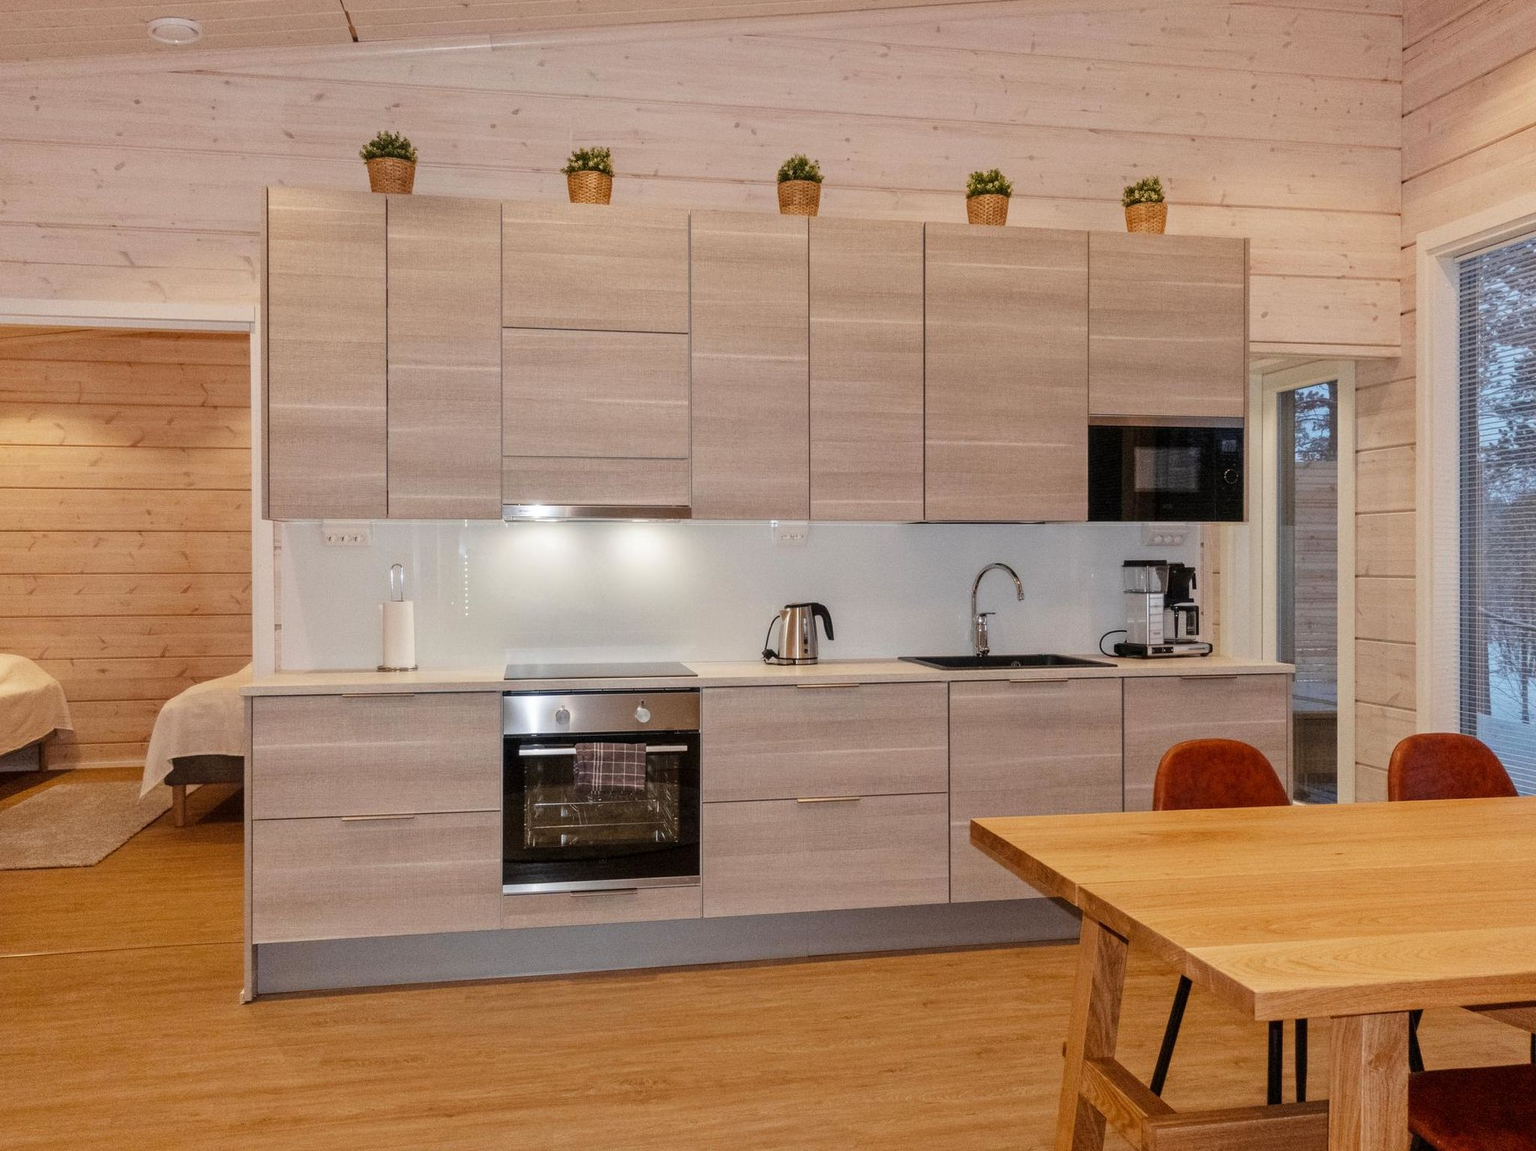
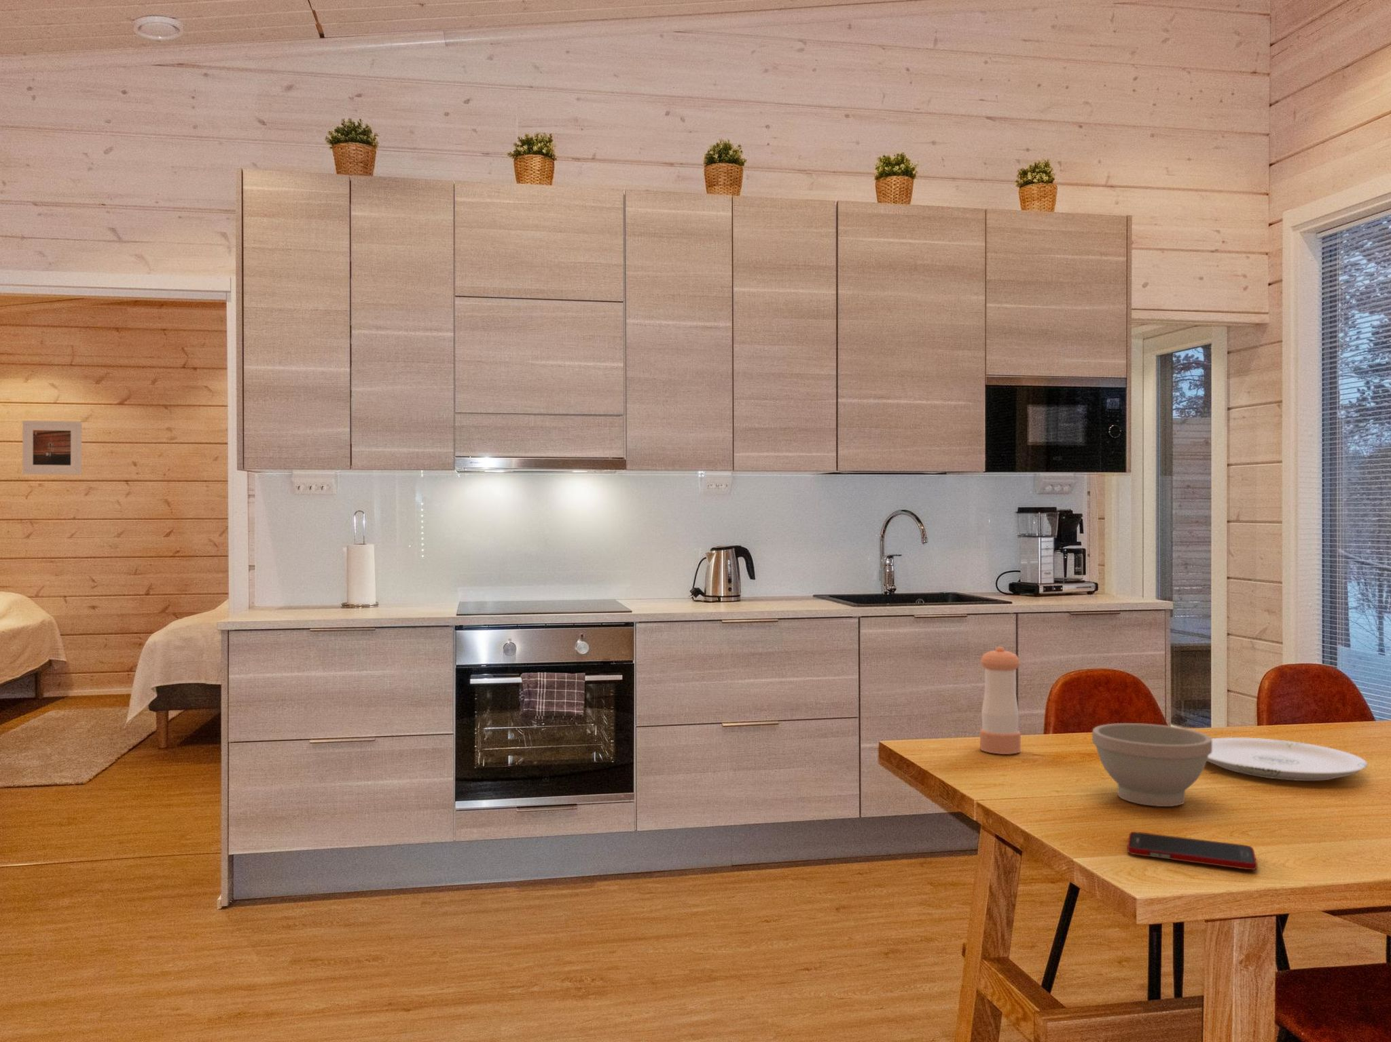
+ pepper shaker (1000, 698)
+ bowl (1150, 766)
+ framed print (53, 448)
+ cell phone (1189, 850)
+ plate (1275, 760)
